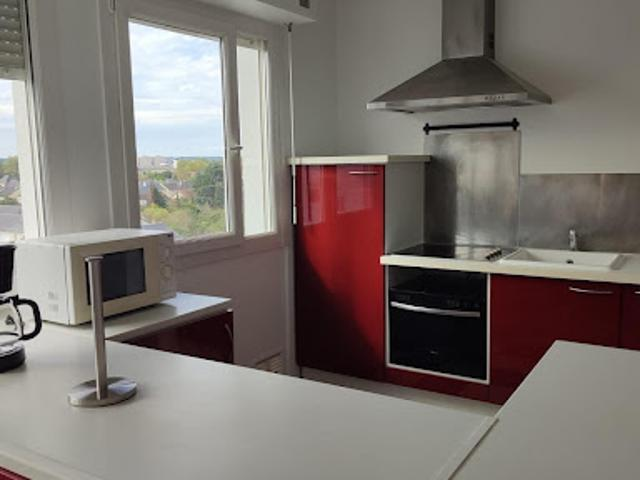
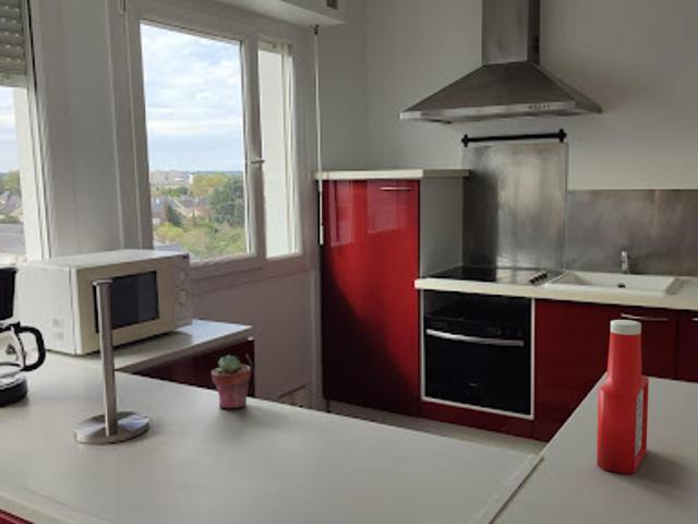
+ potted succulent (231, 380)
+ soap bottle (624, 391)
